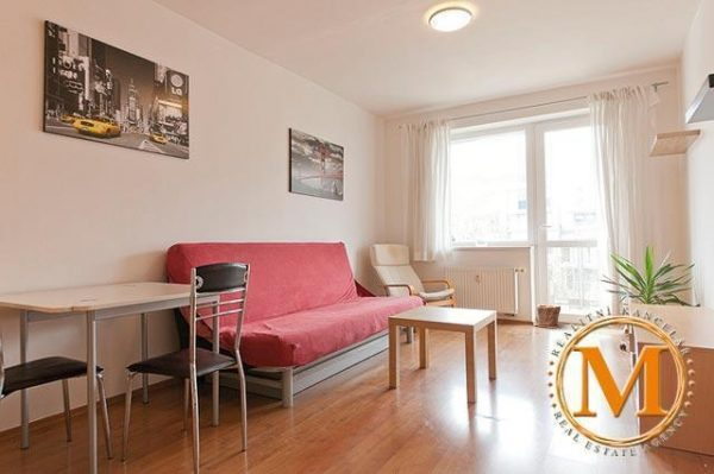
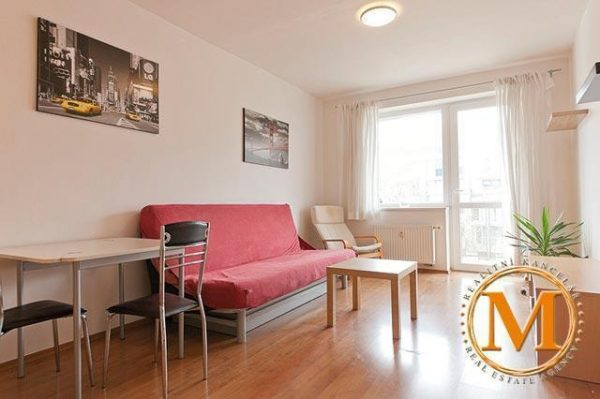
- plant pot (549, 315)
